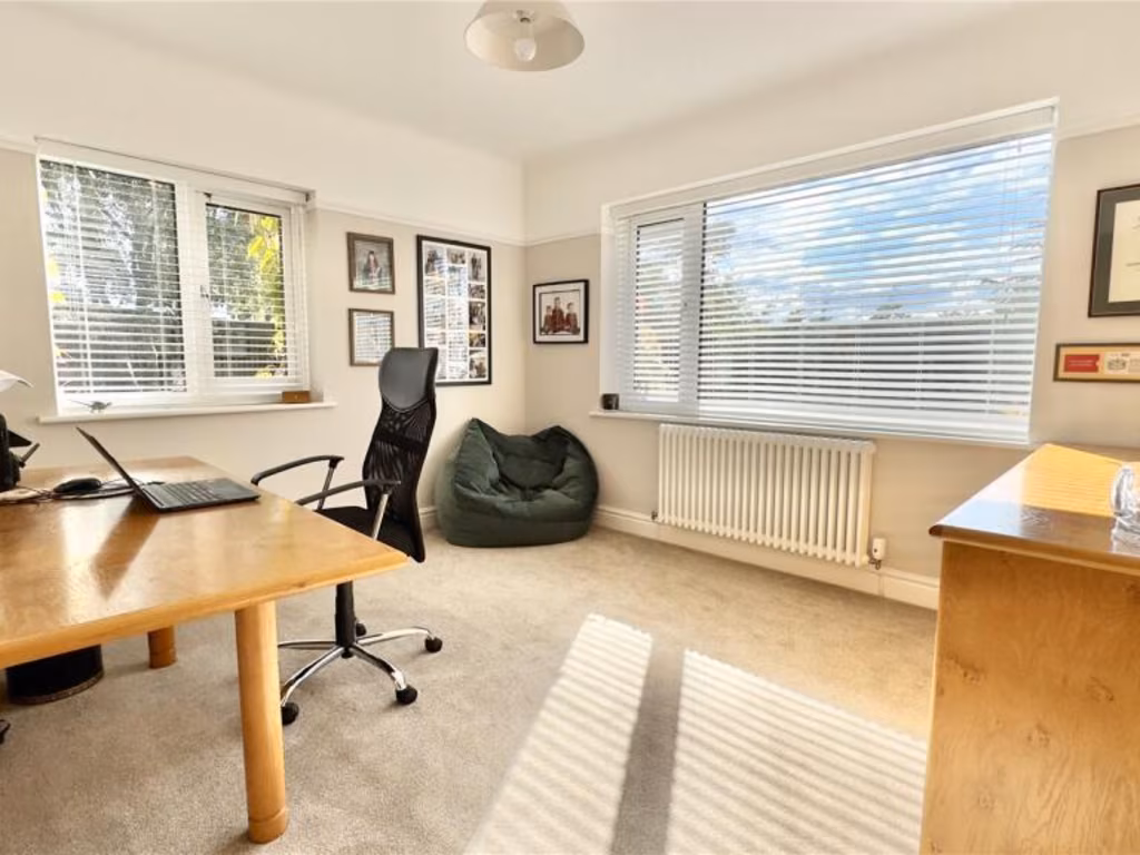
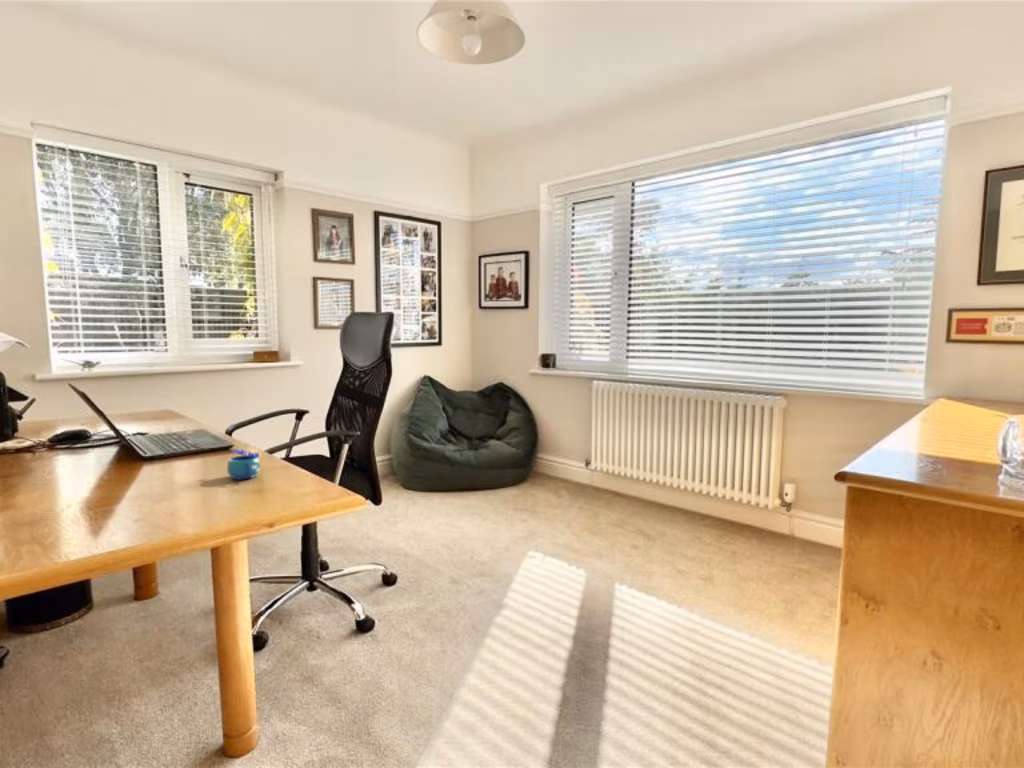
+ mug (243, 463)
